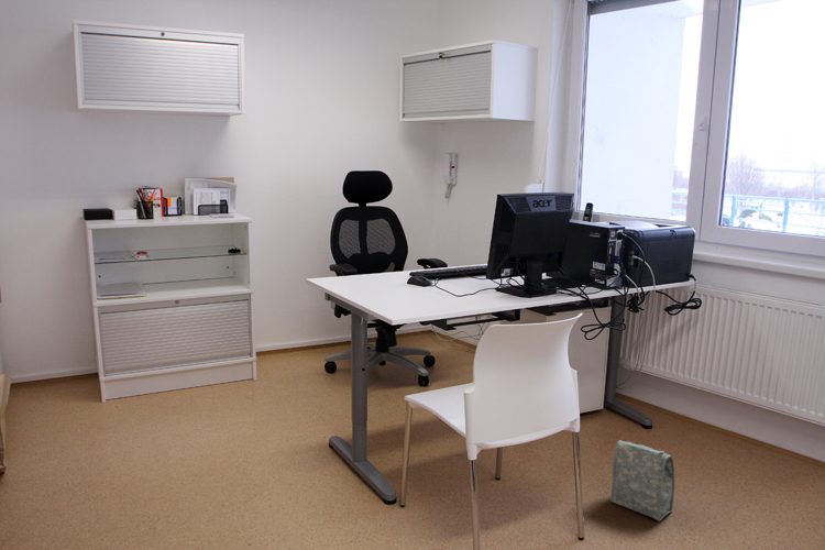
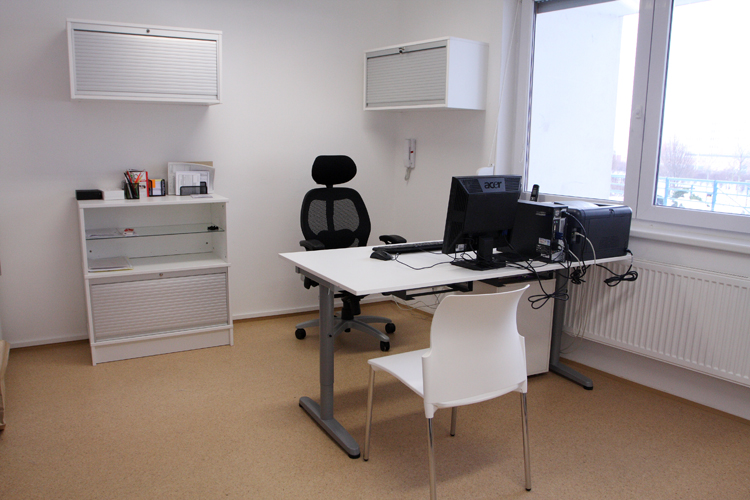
- bag (642, 475)
